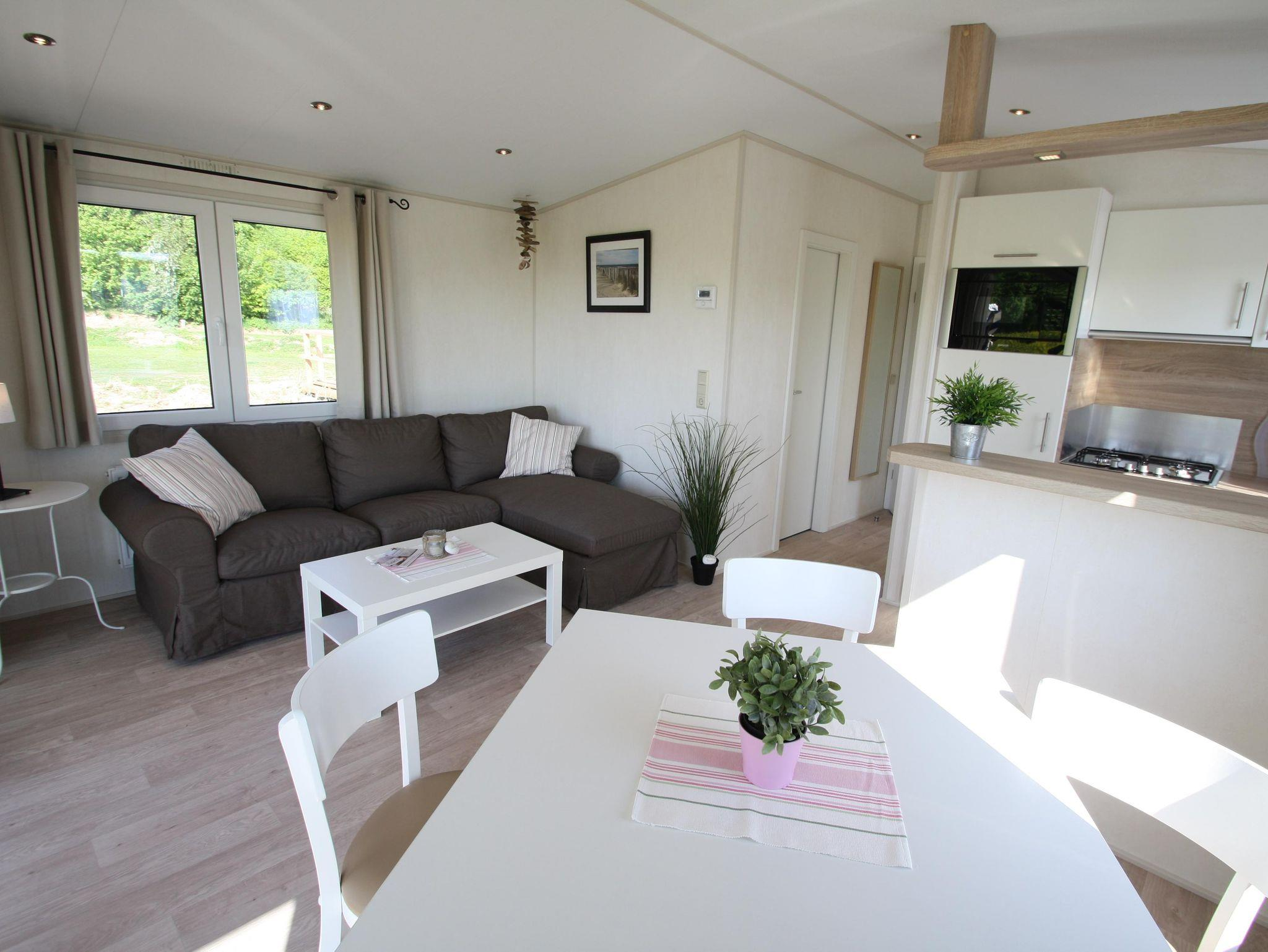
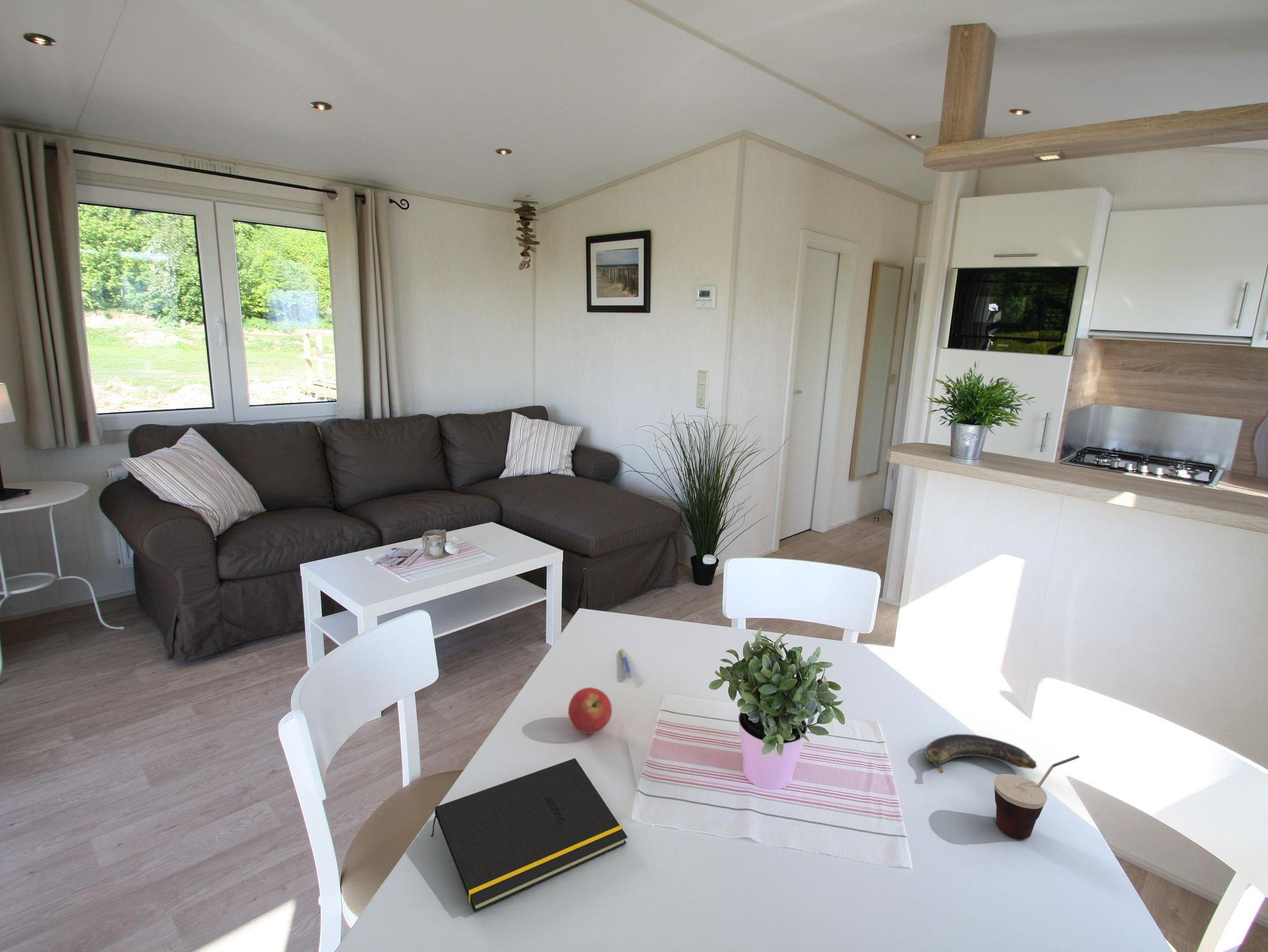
+ banana (971, 754)
+ pen (625, 662)
+ notepad (531, 825)
+ cup (1036, 793)
+ fruit (590, 711)
